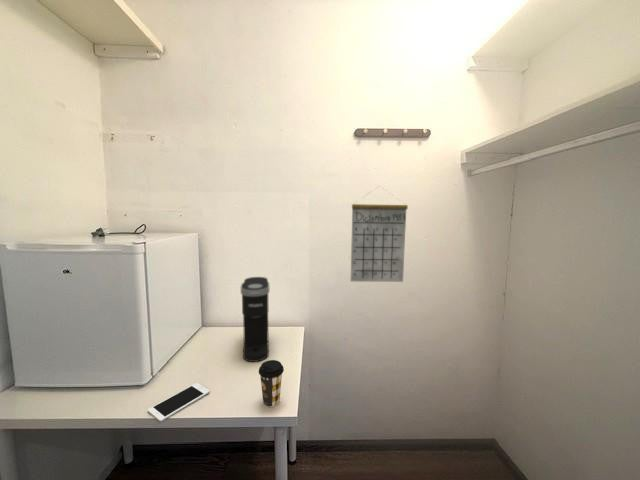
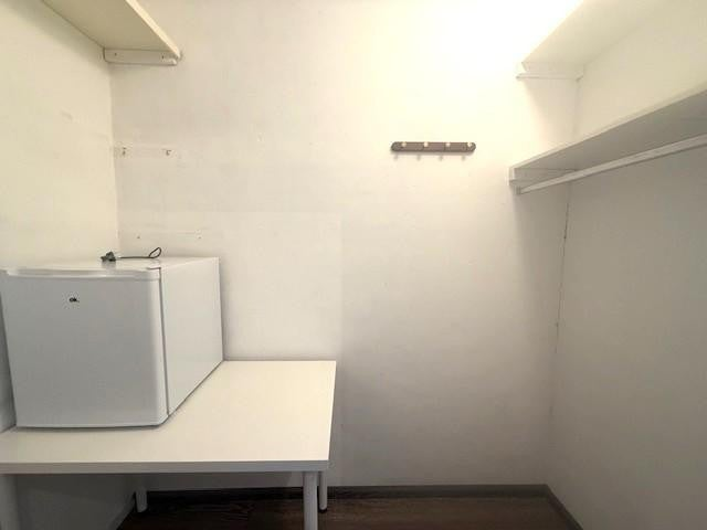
- cell phone (180, 400)
- coffee maker (256, 314)
- coffee cup (271, 383)
- calendar (378, 234)
